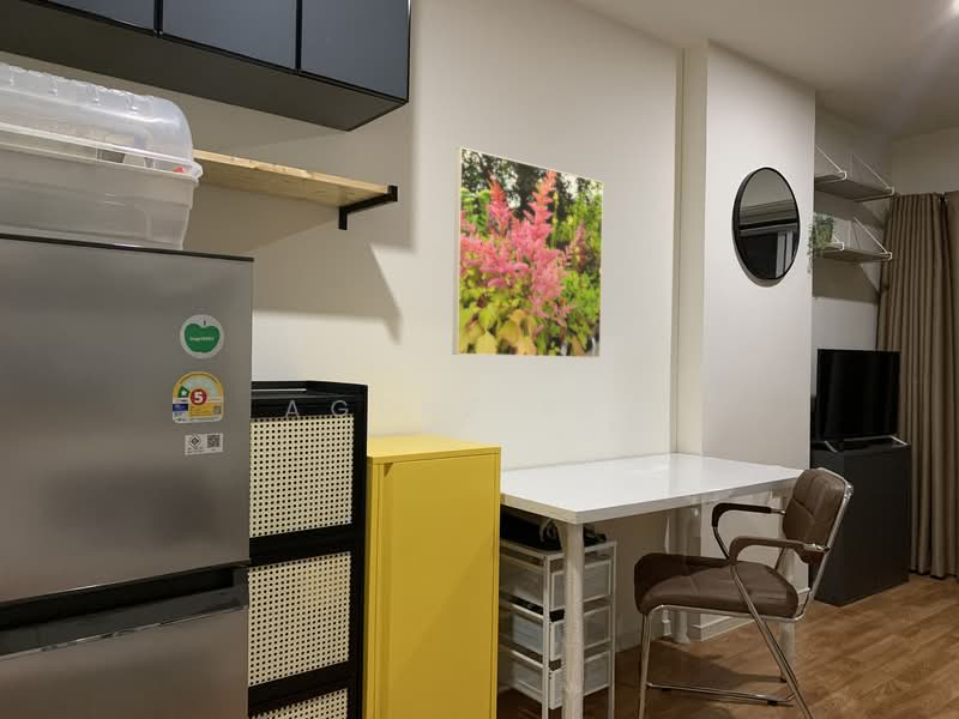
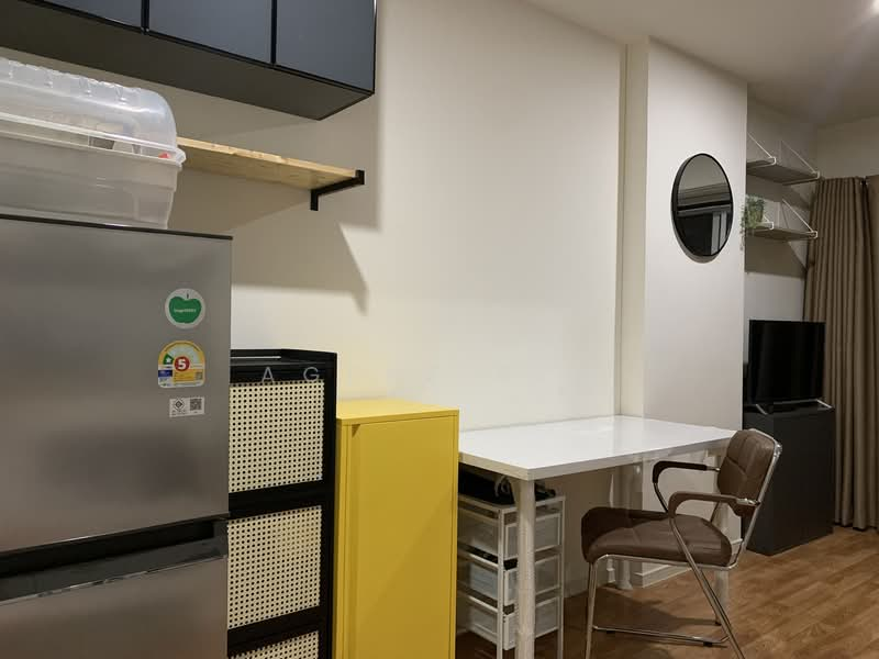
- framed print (533, 261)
